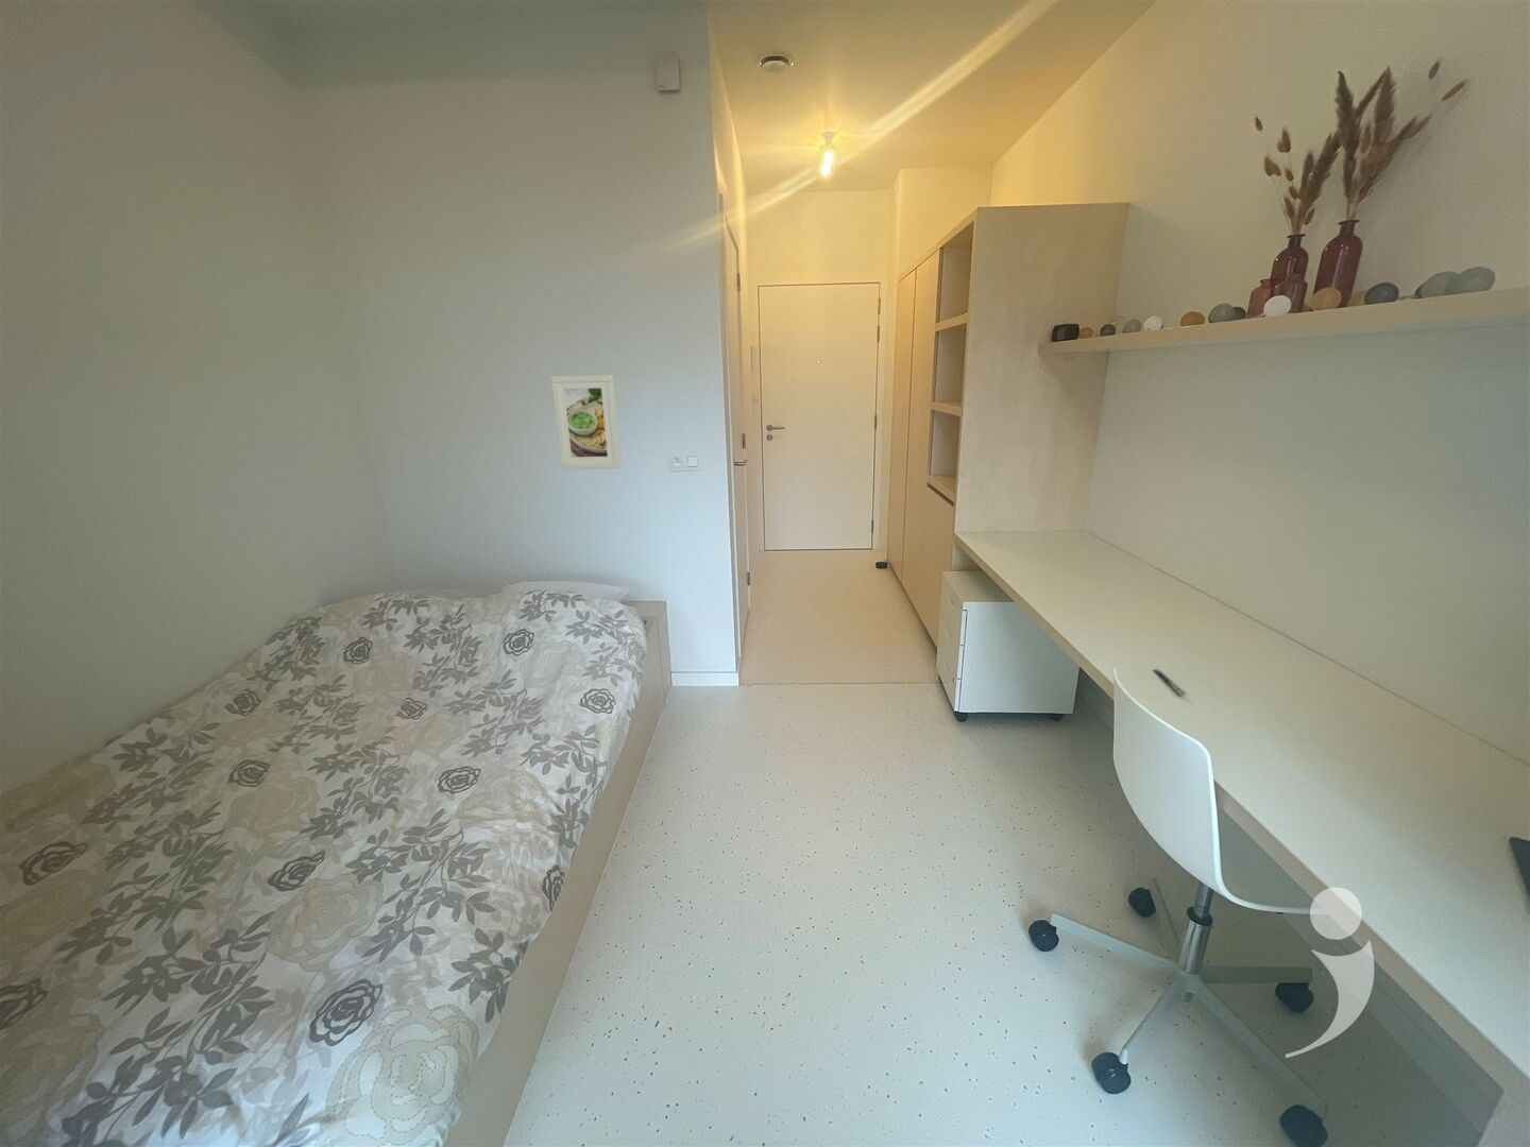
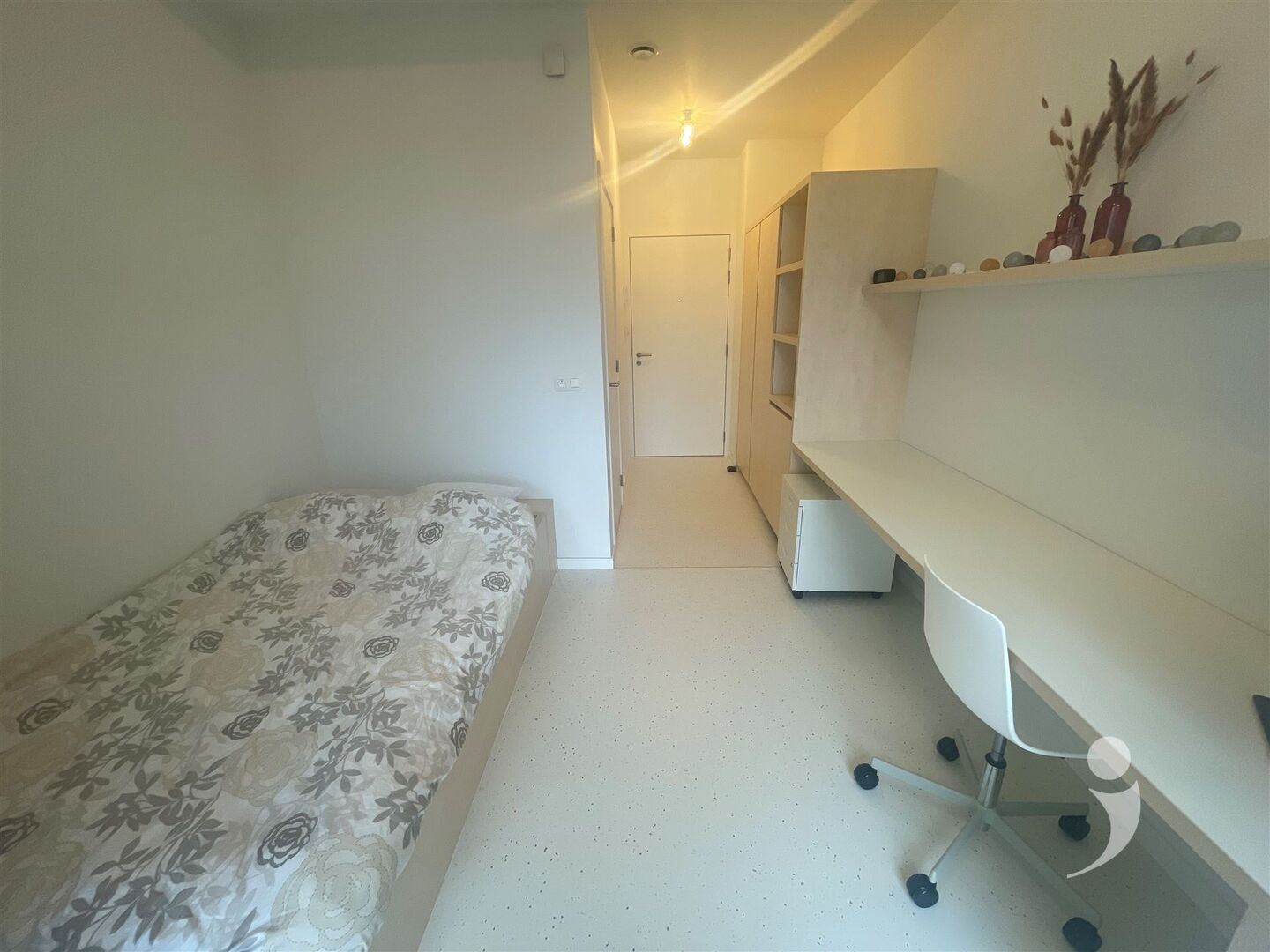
- pen (1170, 681)
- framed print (587, 423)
